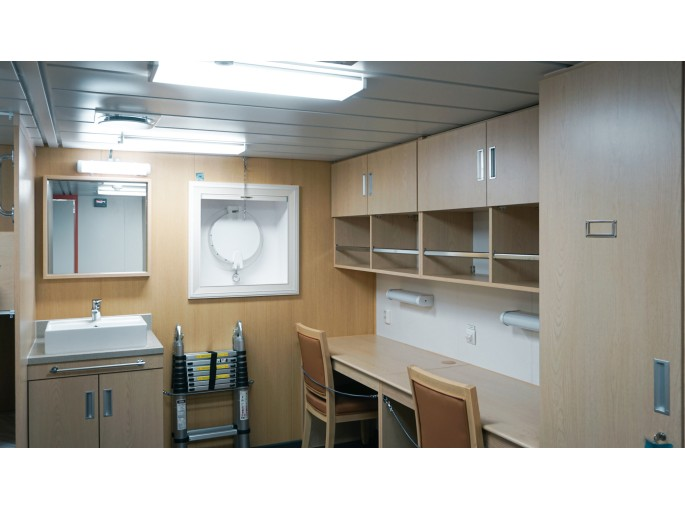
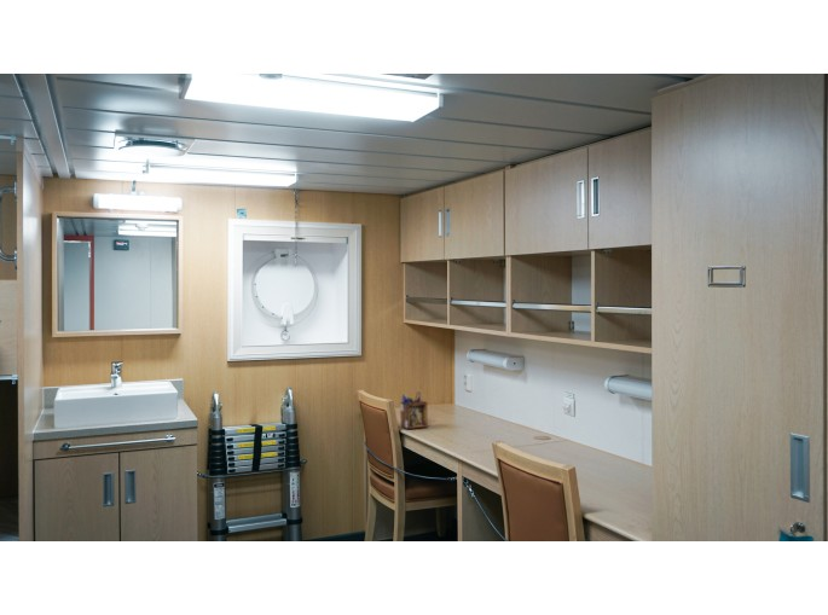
+ desk organizer (413, 410)
